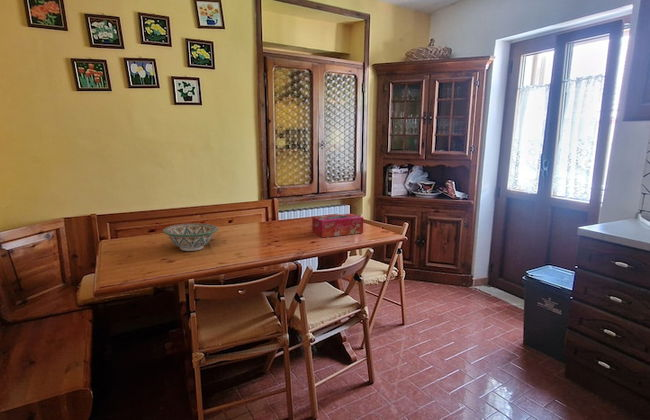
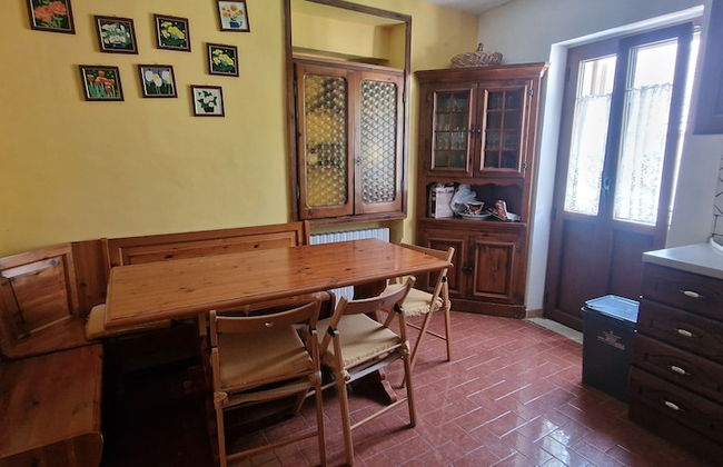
- tissue box (337, 224)
- decorative bowl (191, 238)
